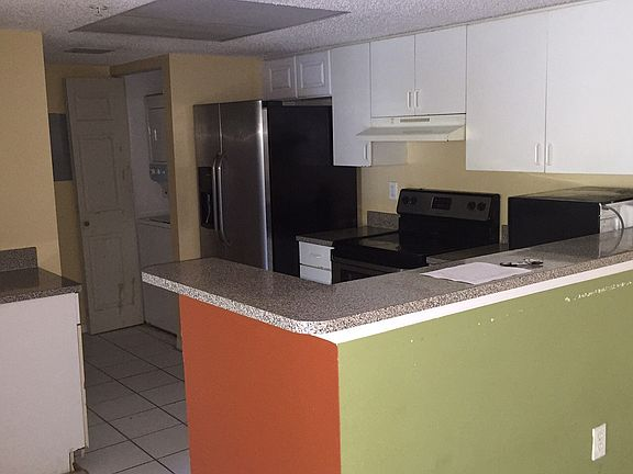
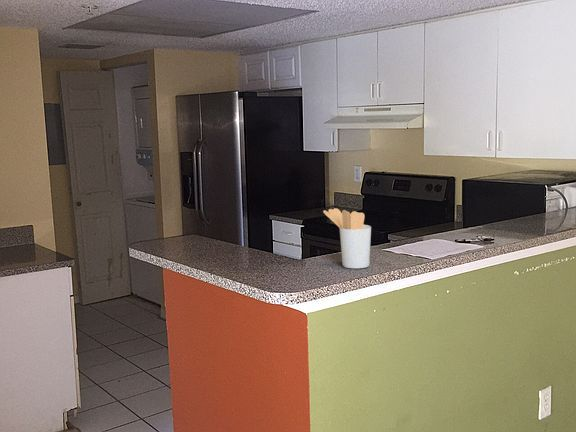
+ utensil holder (347, 236)
